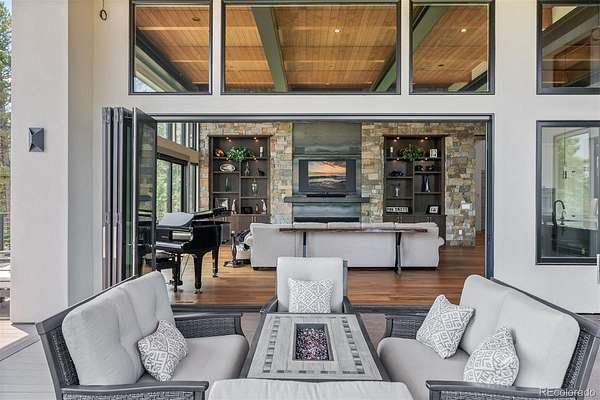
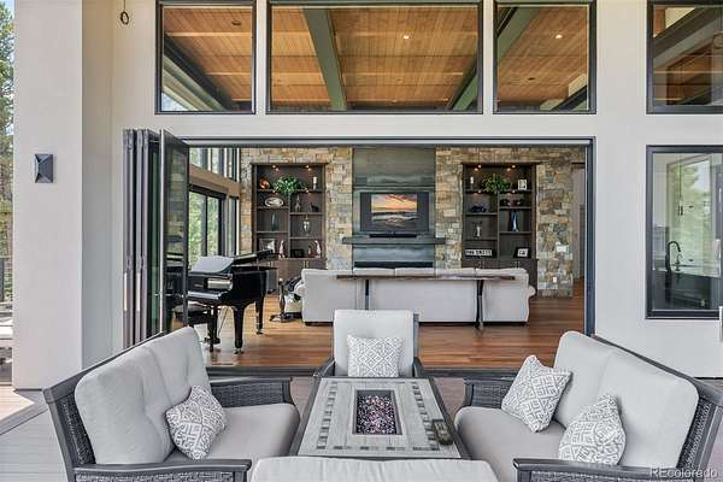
+ remote control (441, 430)
